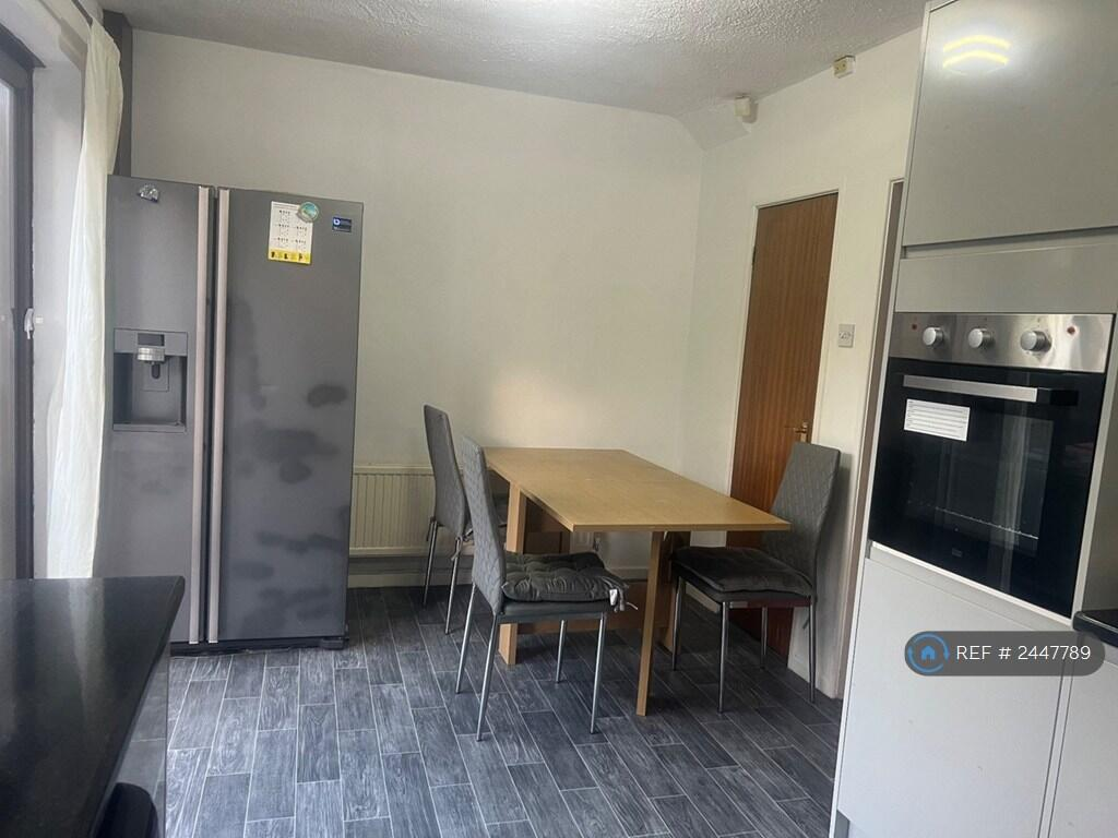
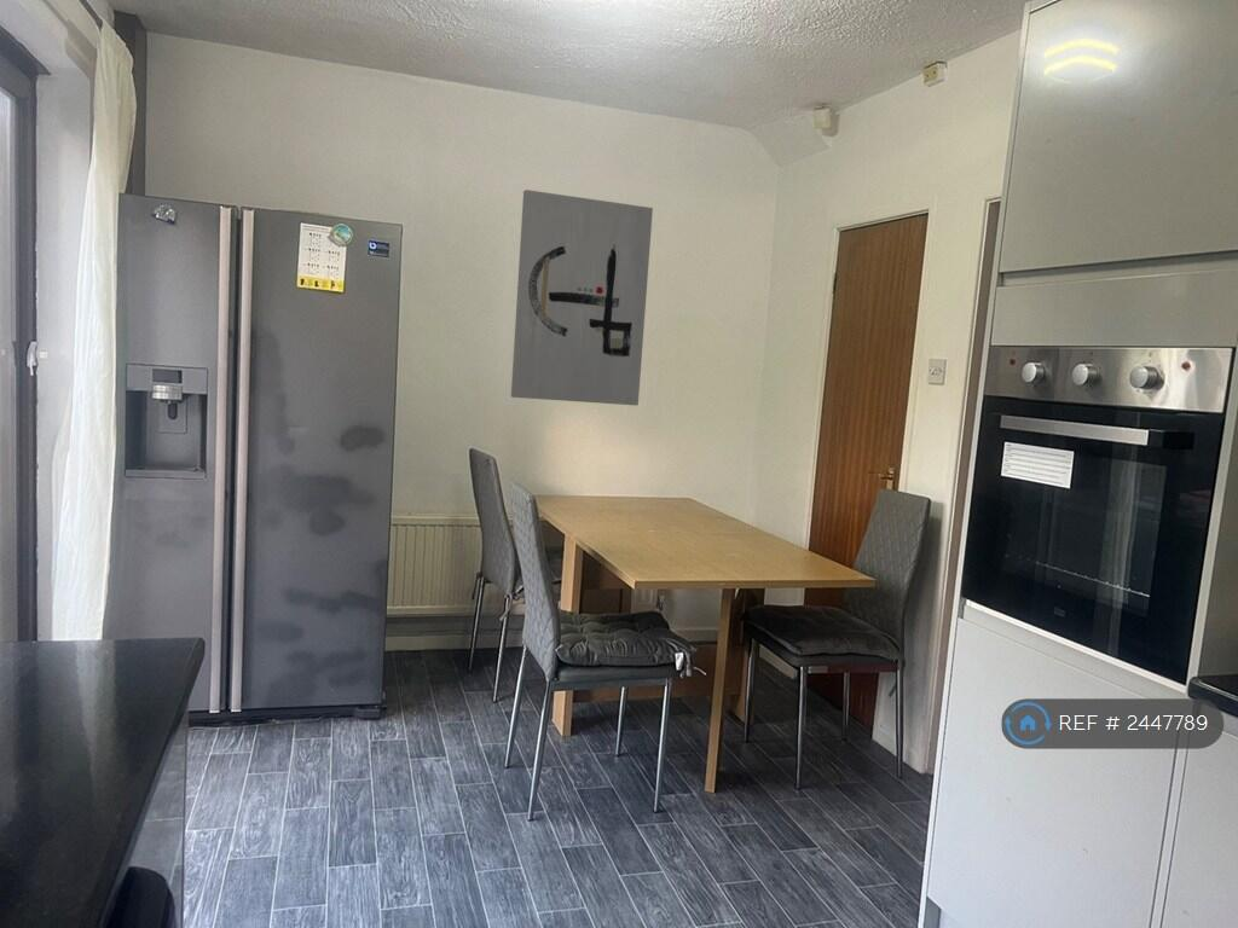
+ wall art (582, 301)
